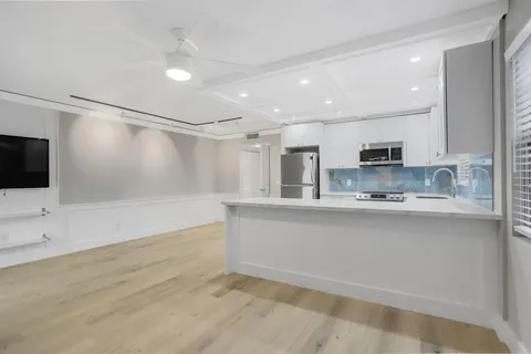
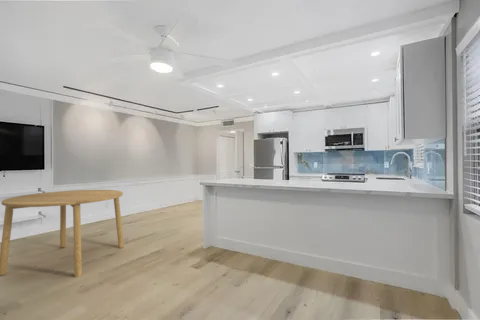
+ dining table (65, 227)
